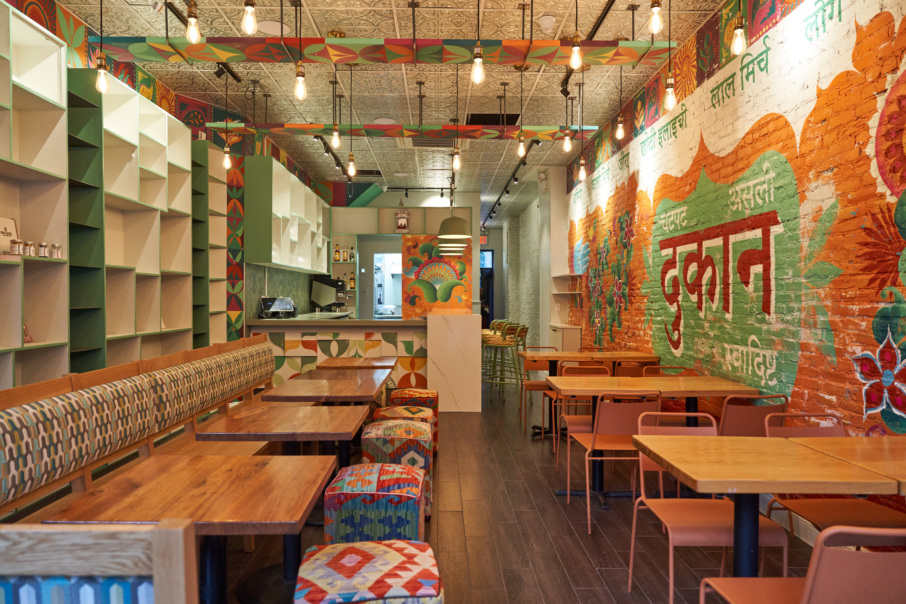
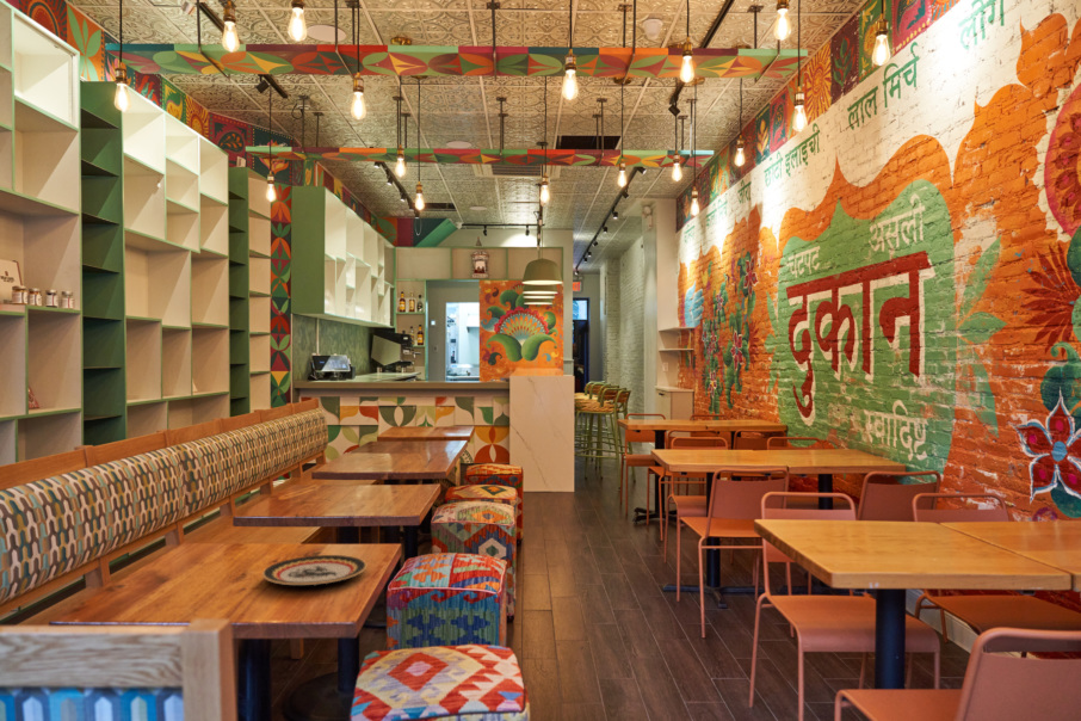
+ plate (315, 572)
